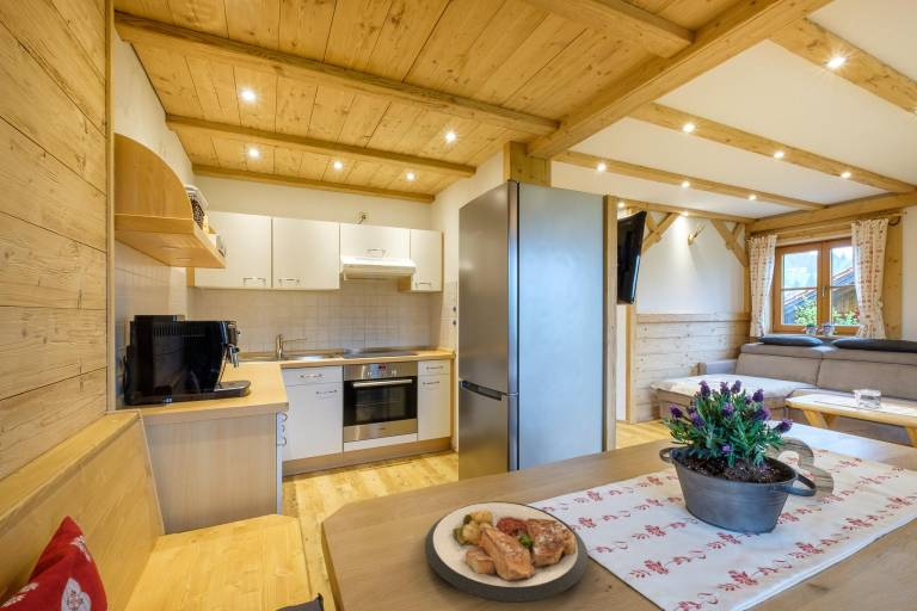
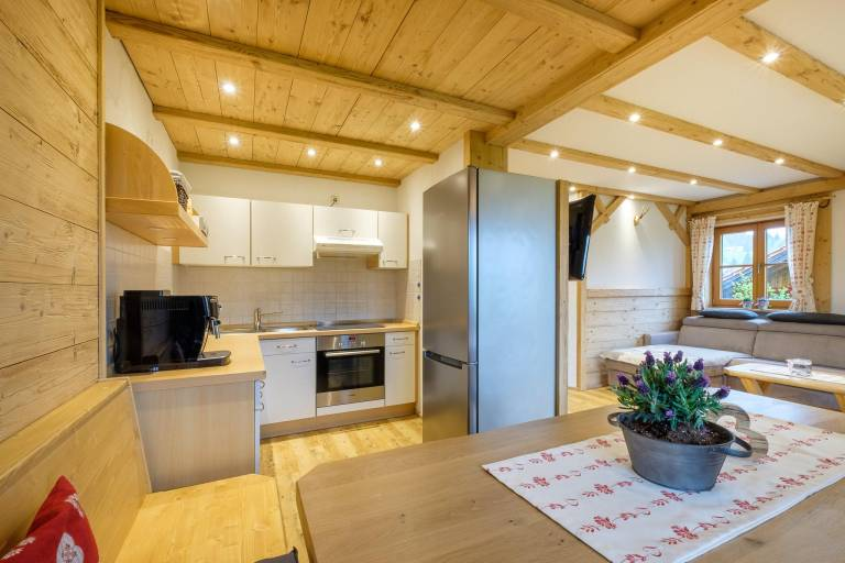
- plate (504, 537)
